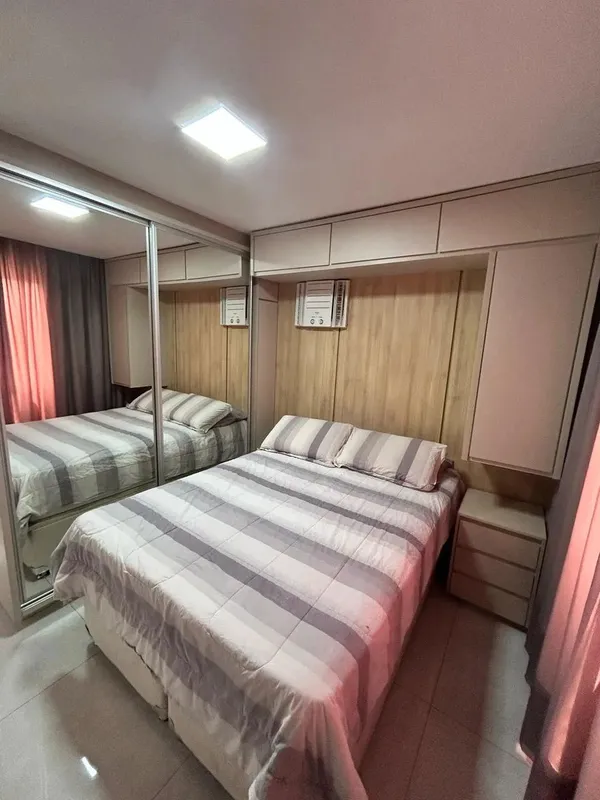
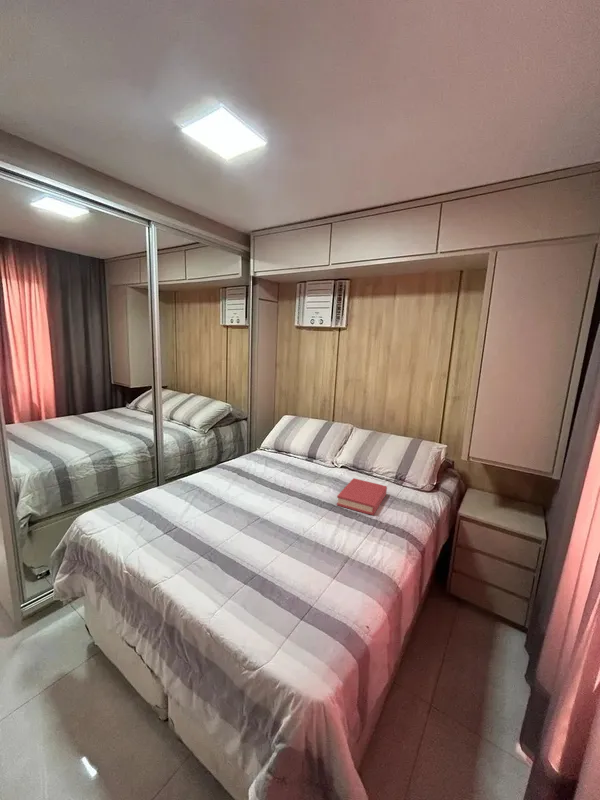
+ hardback book (362, 495)
